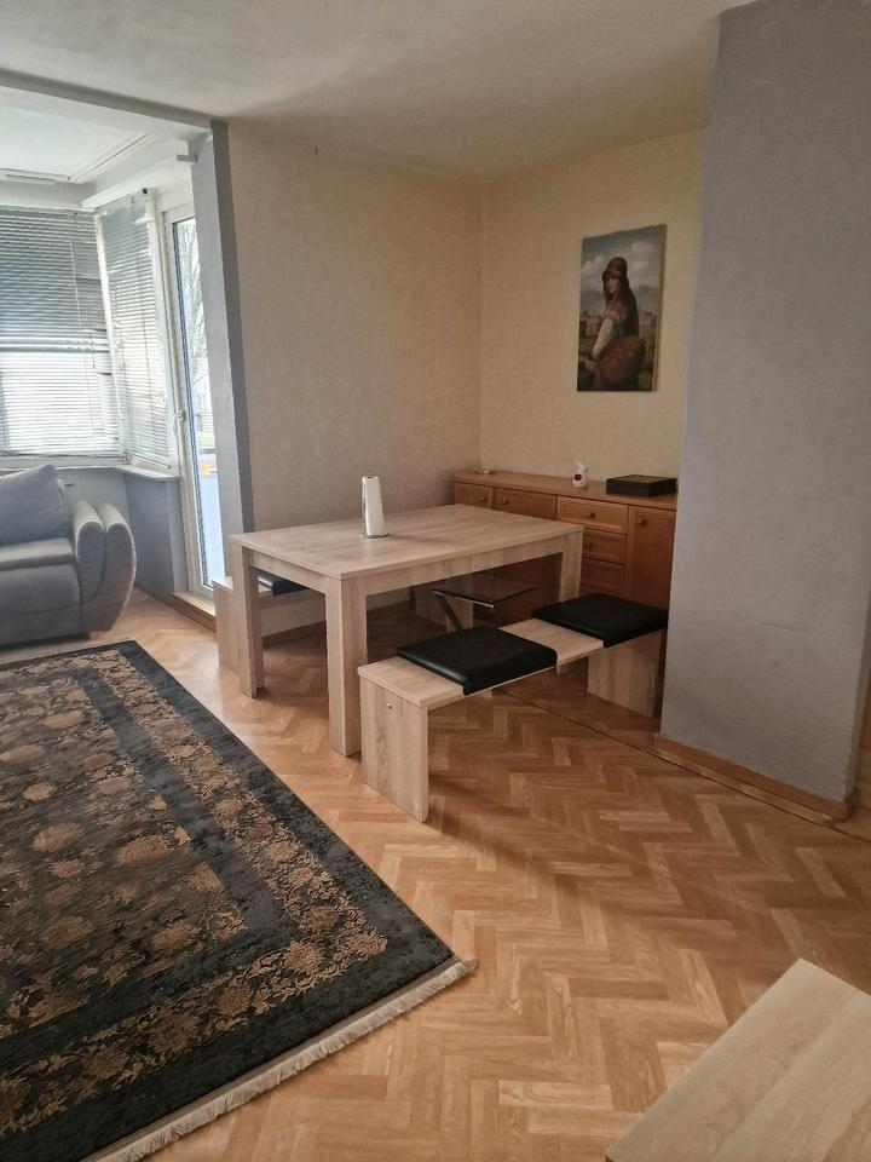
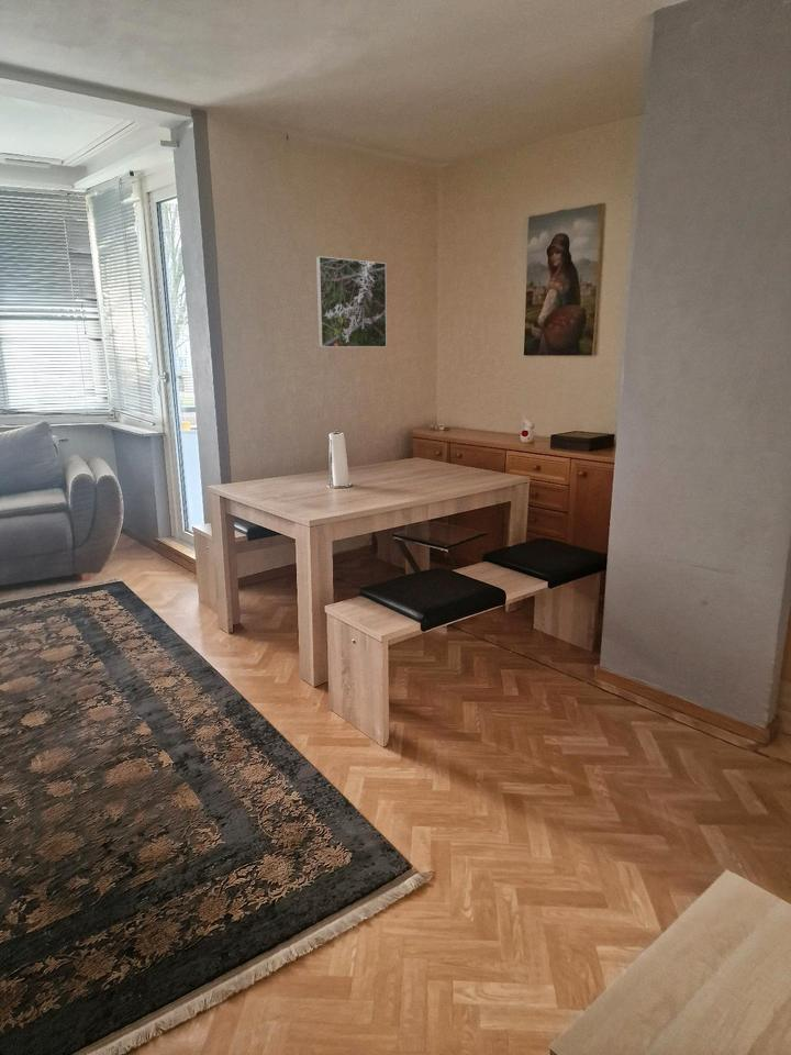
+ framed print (353, 303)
